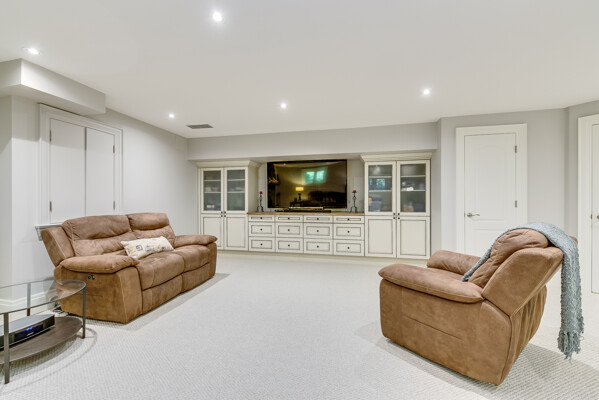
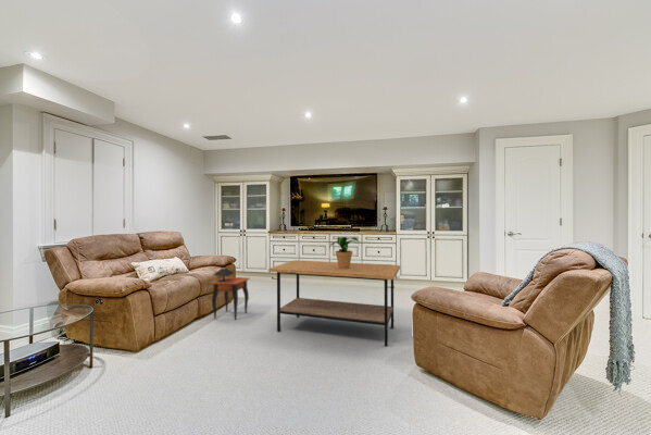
+ potted plant (343, 251)
+ side table (230, 290)
+ coffee table (336, 301)
